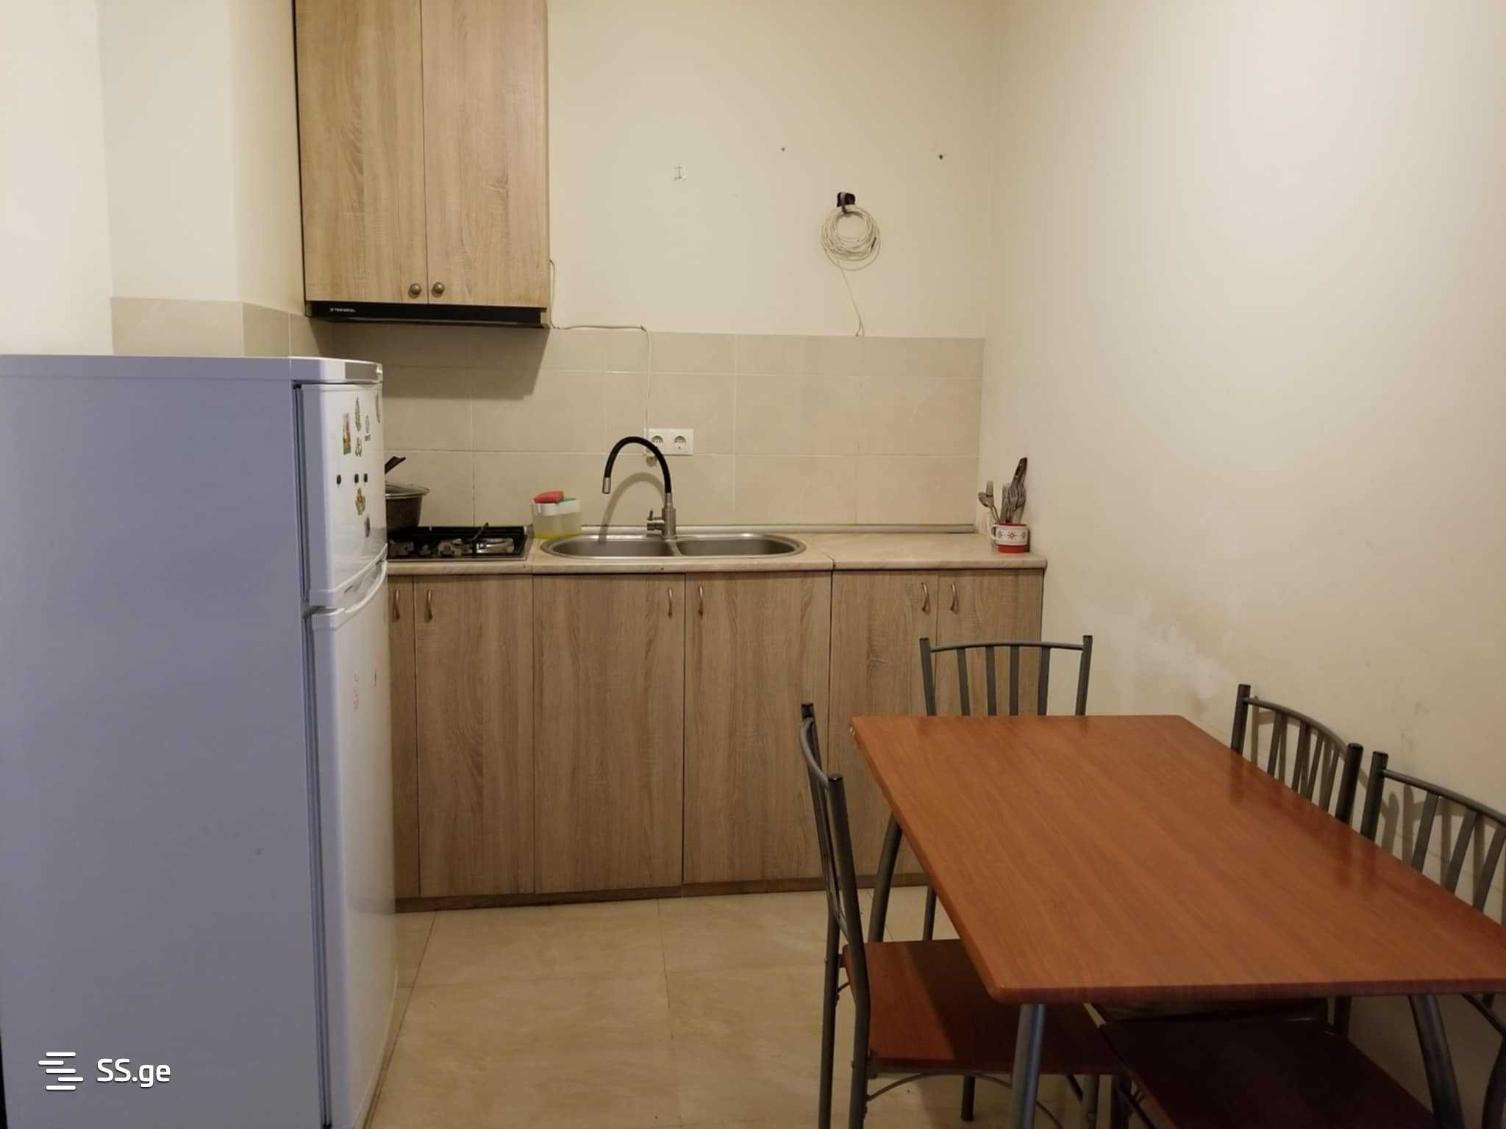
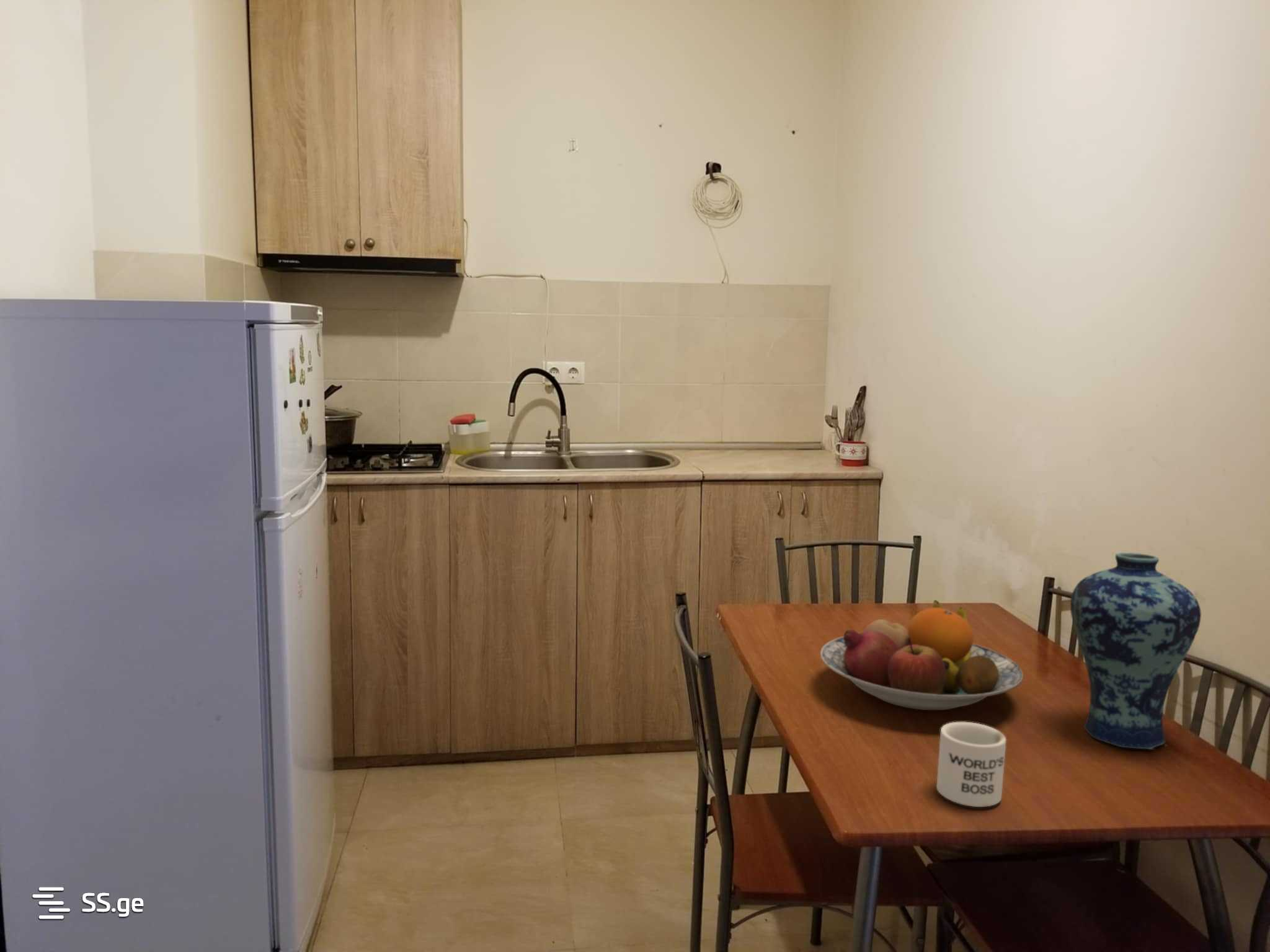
+ fruit bowl (919, 653)
+ mug (967, 759)
+ vase (1130, 645)
